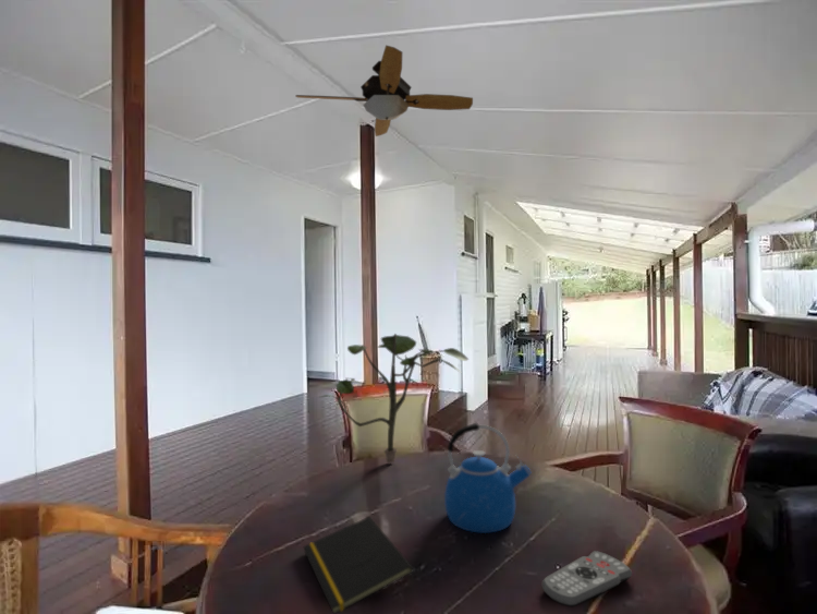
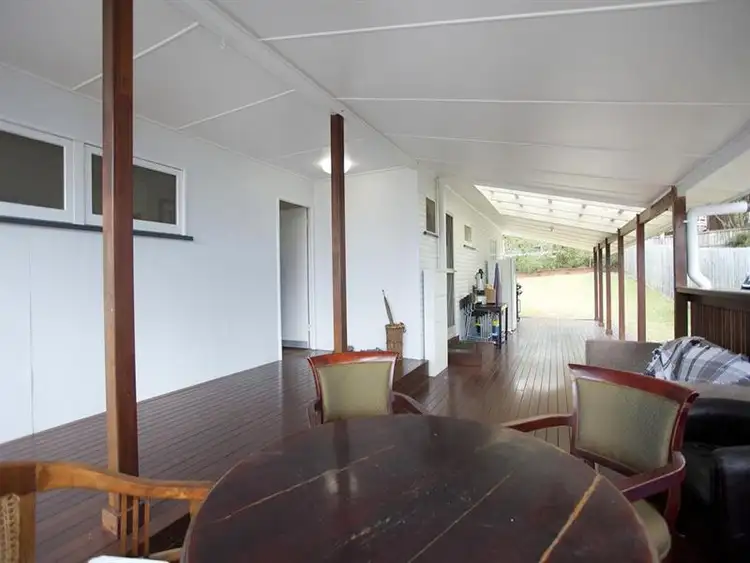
- potted plant (390, 406)
- ceiling fan (386, 94)
- kettle (487, 470)
- remote control (585, 578)
- notepad (354, 558)
